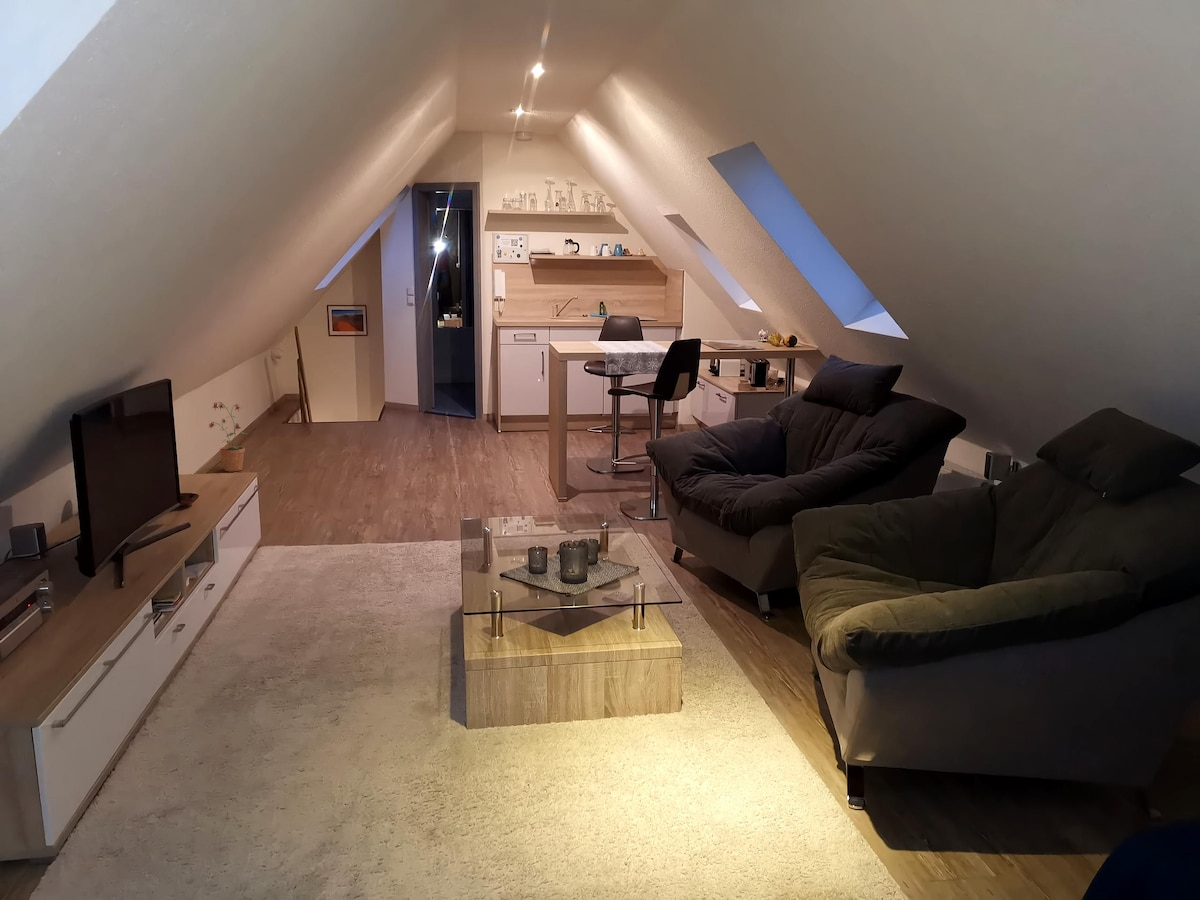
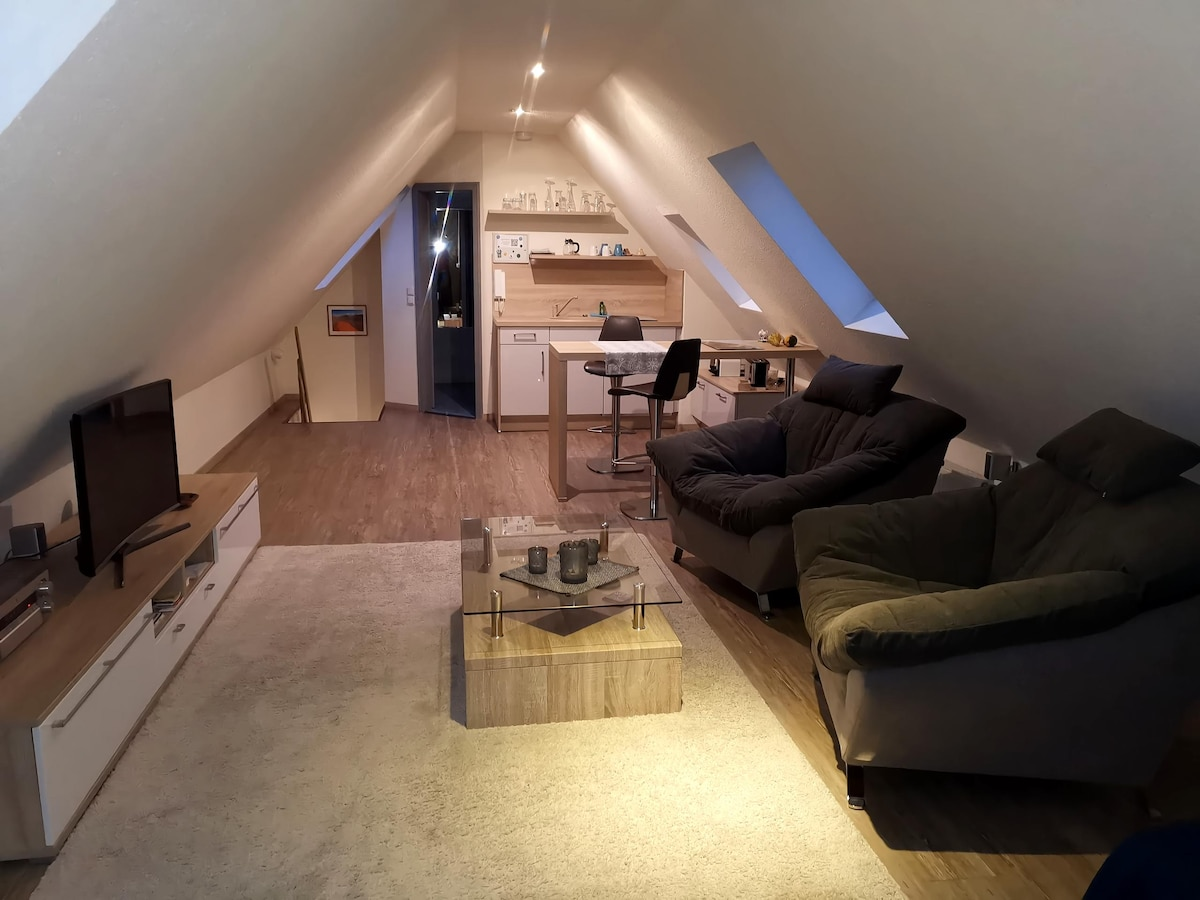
- potted plant (230, 435)
